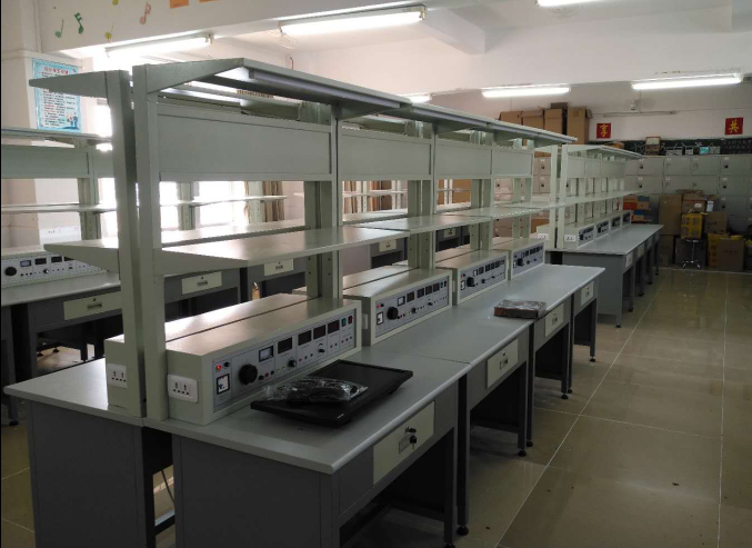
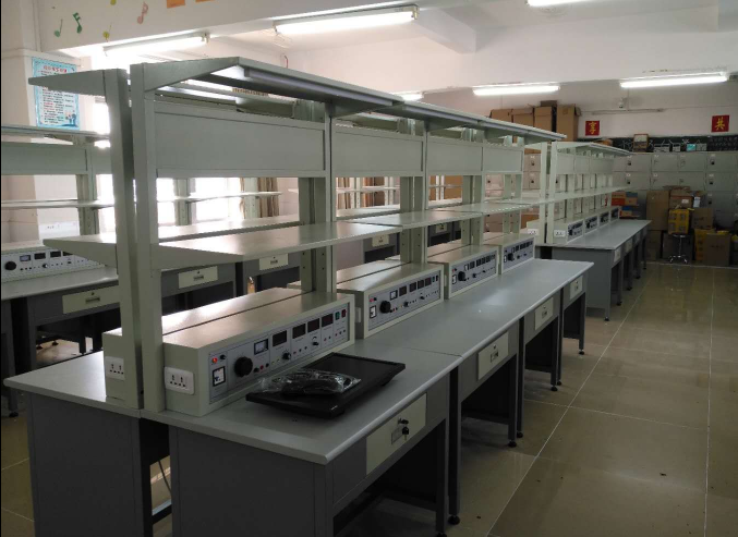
- book (520, 308)
